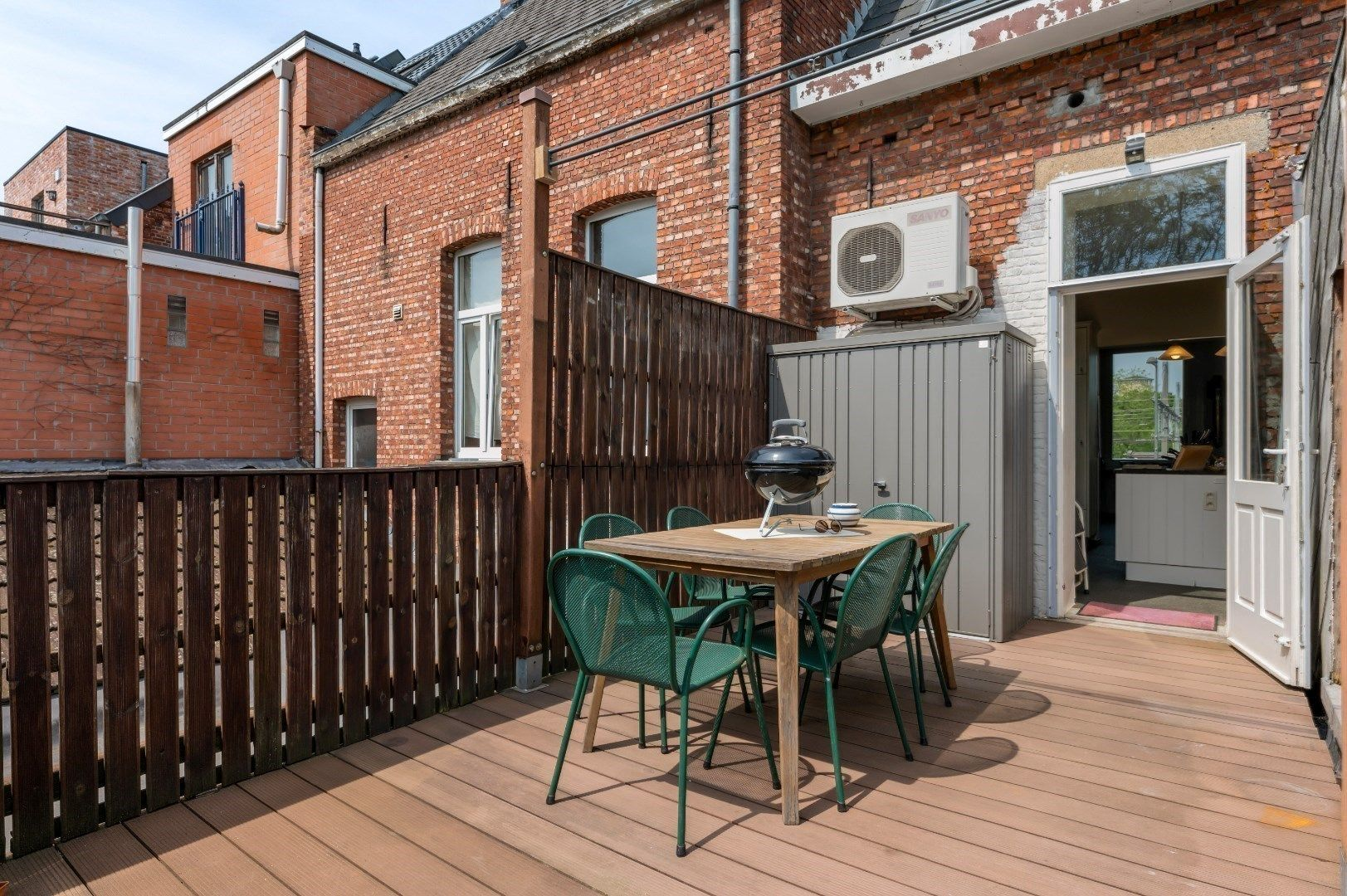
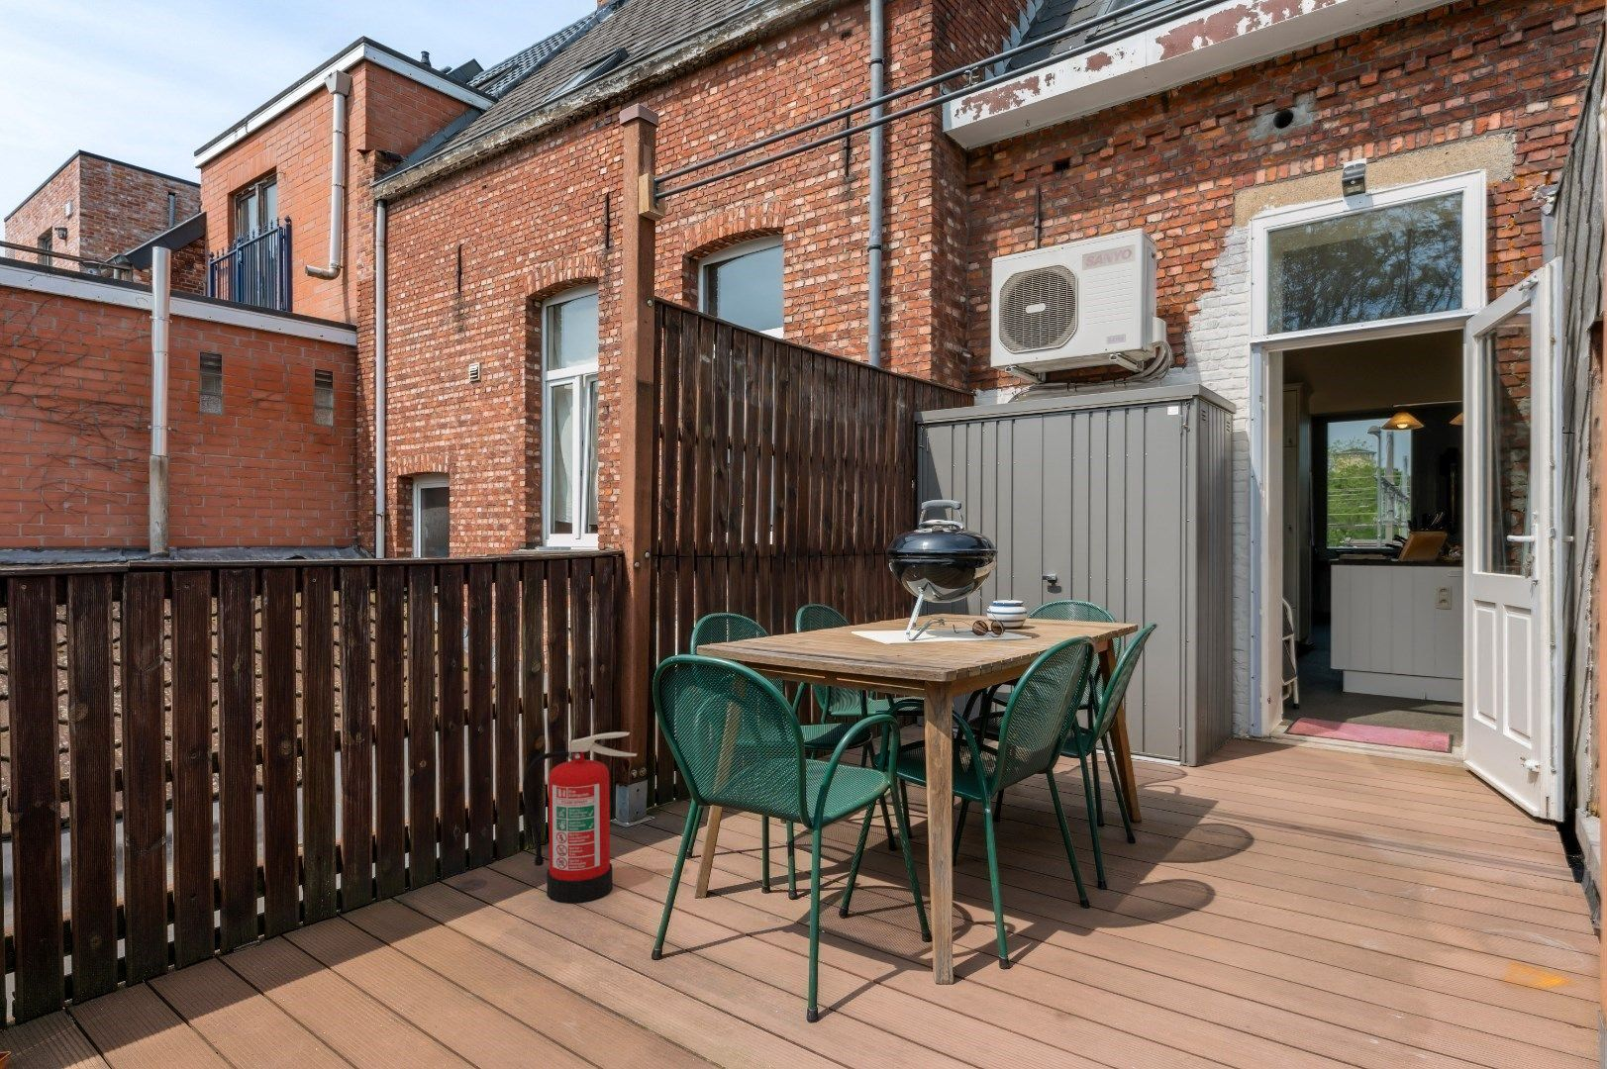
+ fire extinguisher (580, 811)
